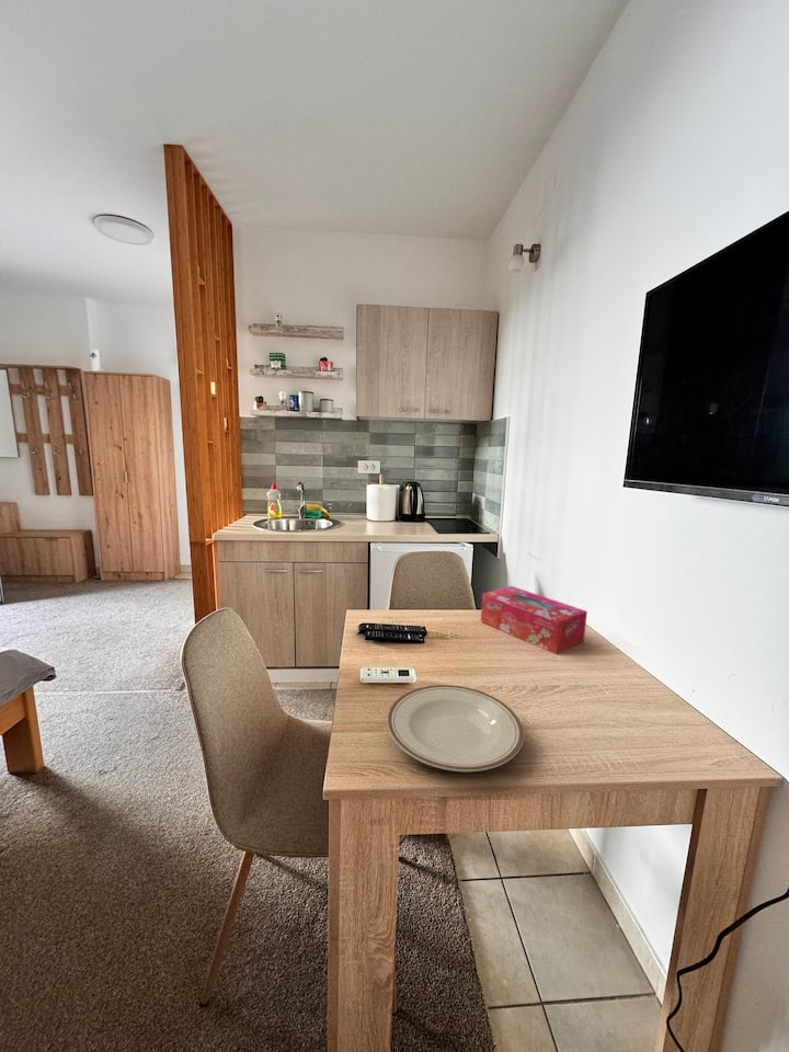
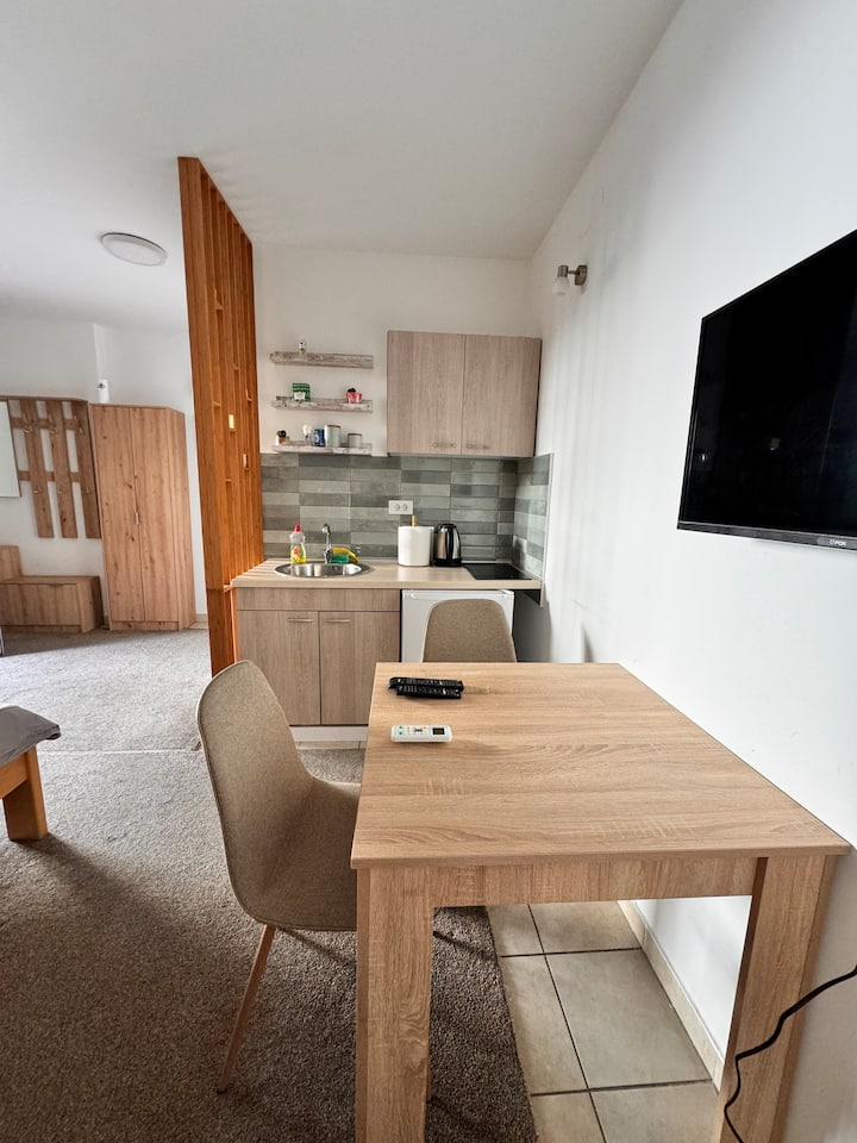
- tissue box (530, 616)
- plate (453, 728)
